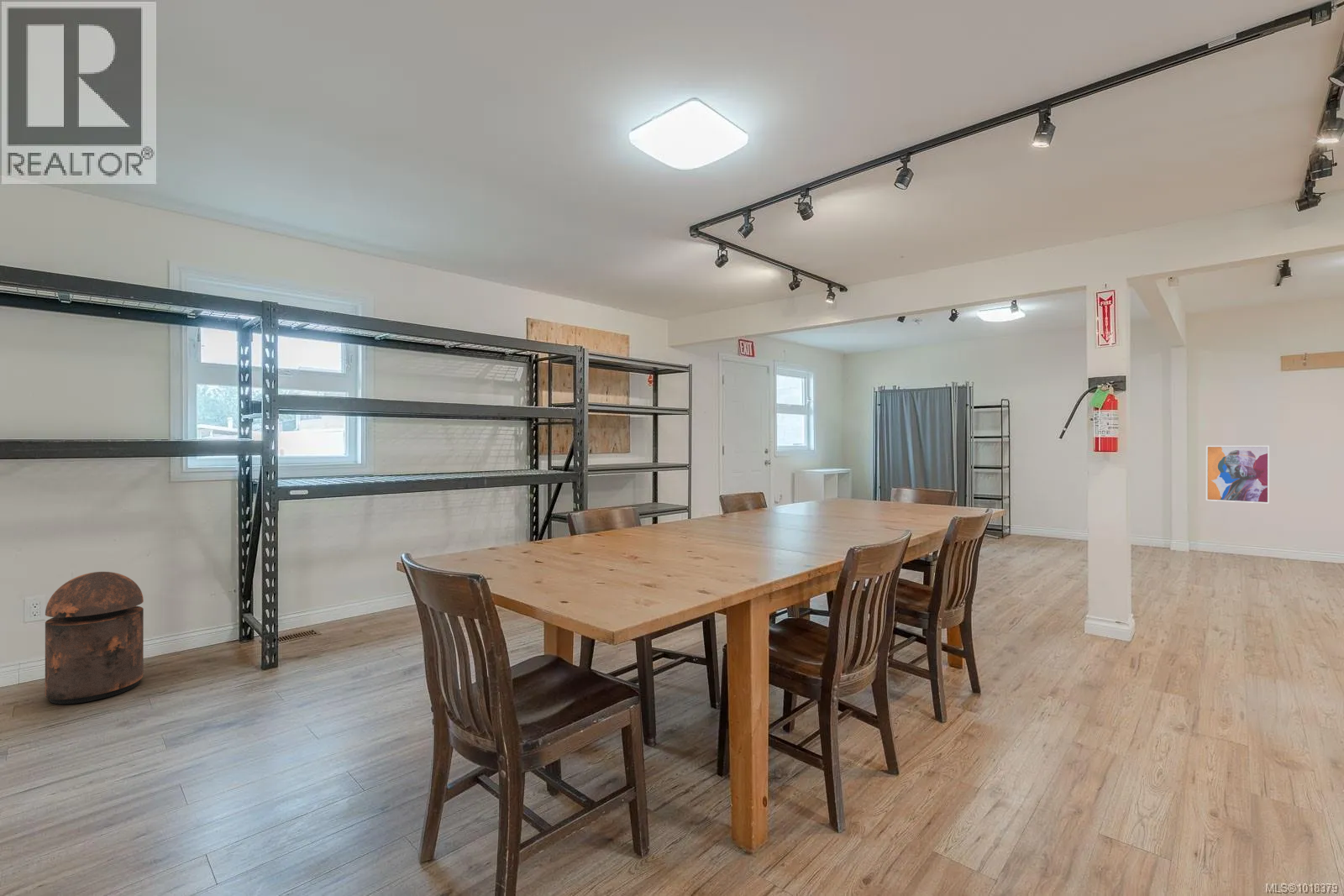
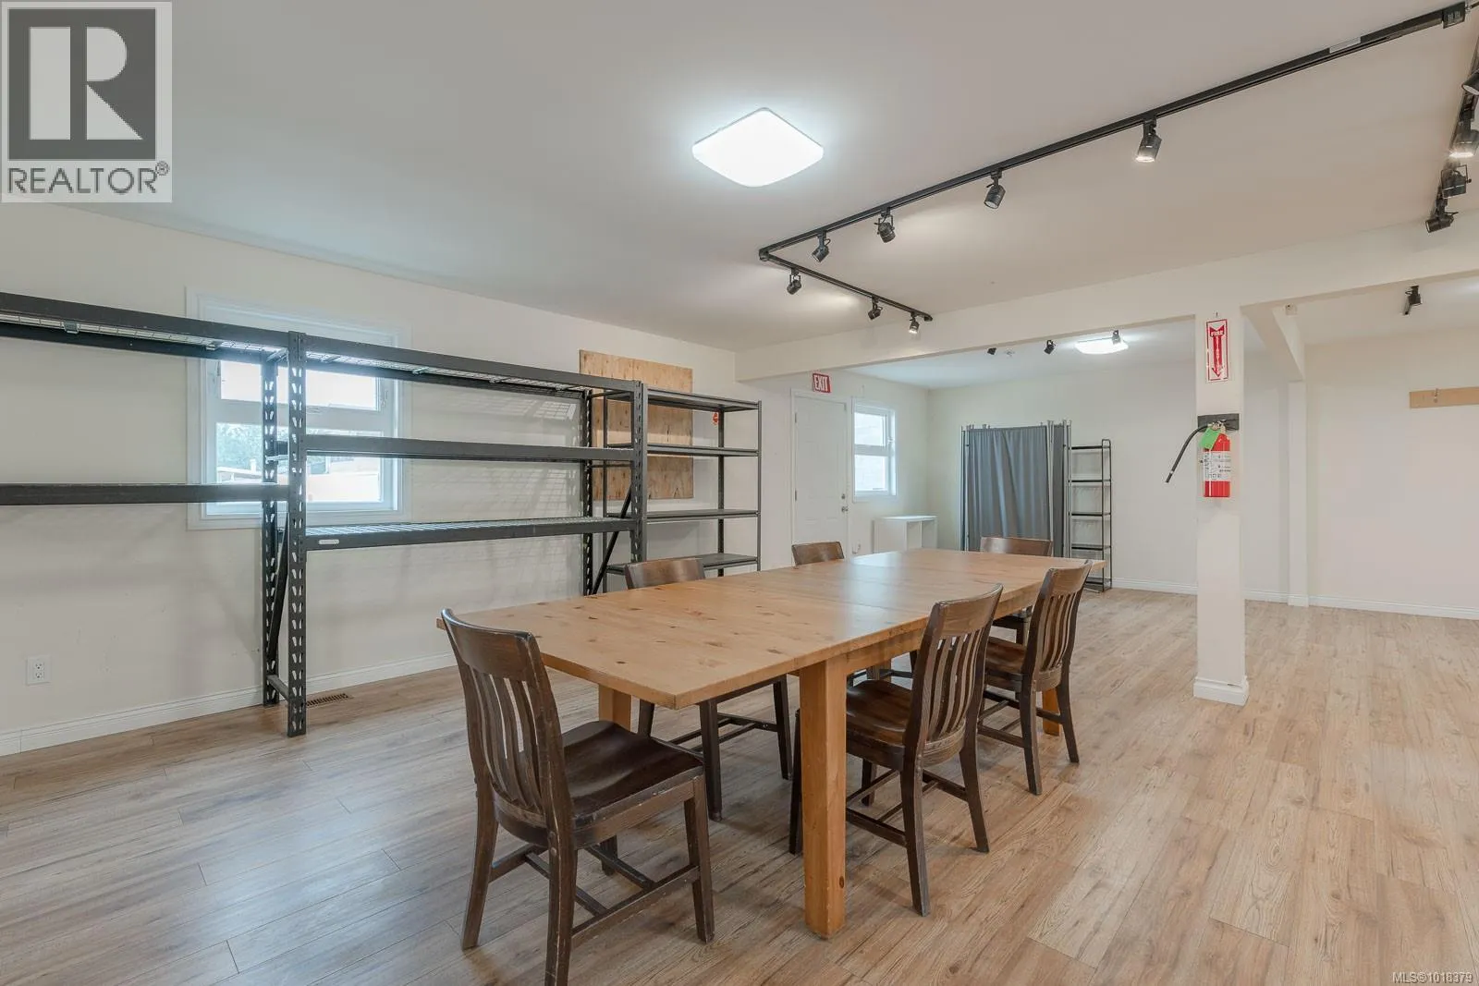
- wall art (1236, 474)
- trash can (96, 631)
